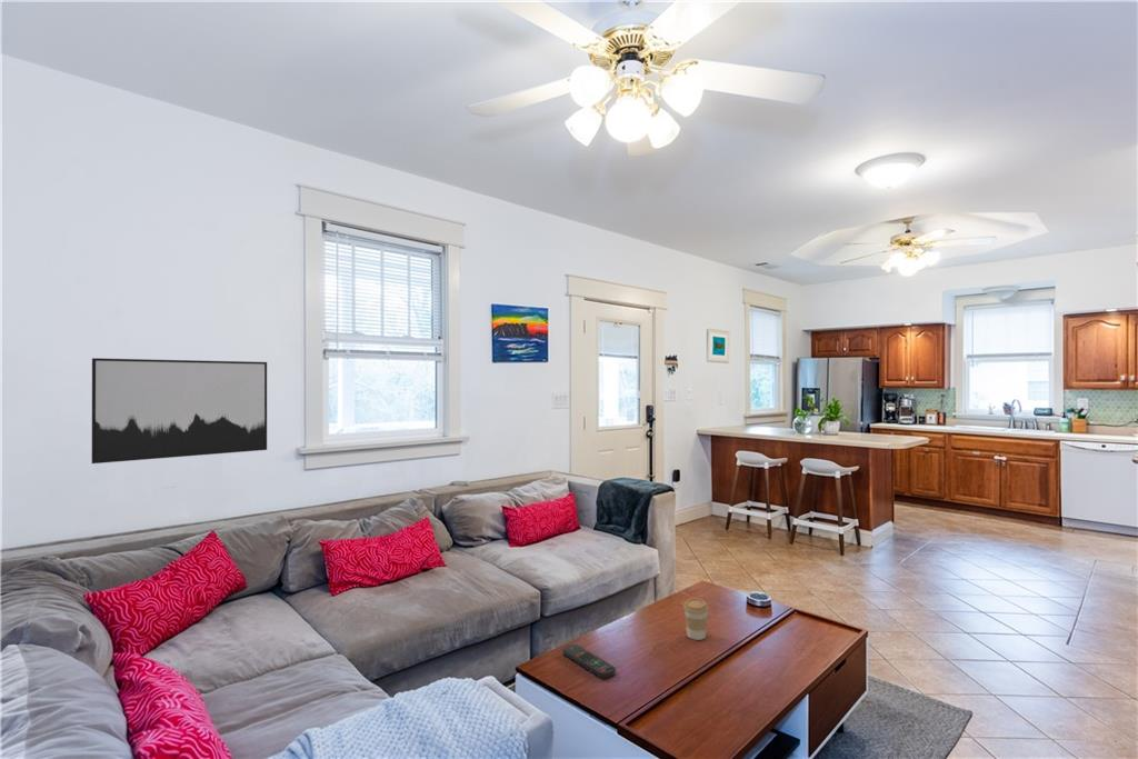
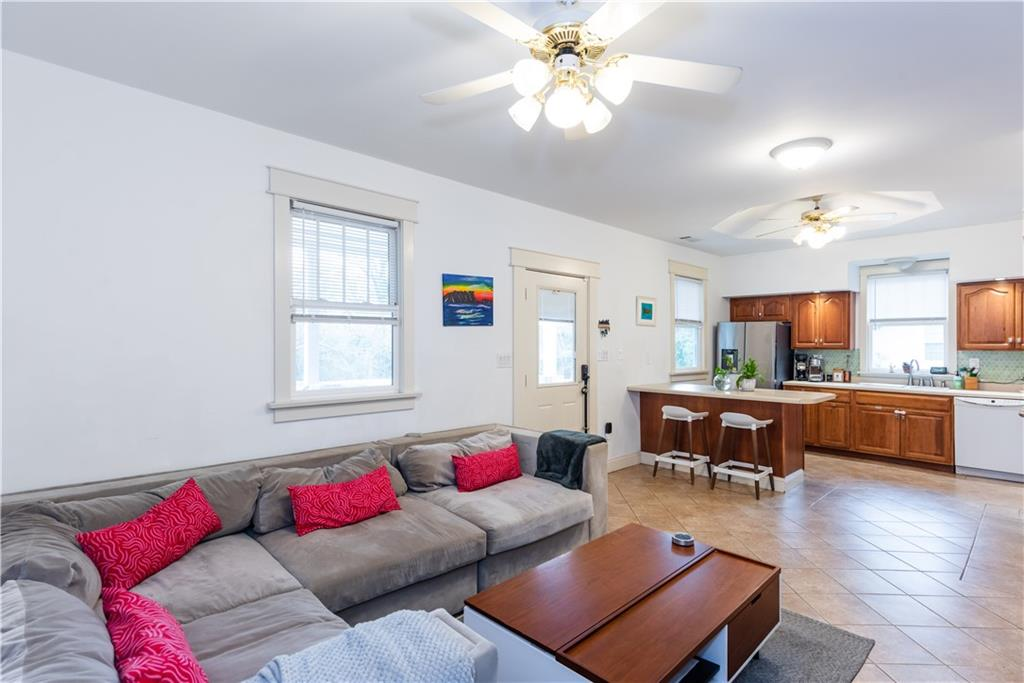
- remote control (588, 660)
- wall art (187, 408)
- coffee cup (696, 618)
